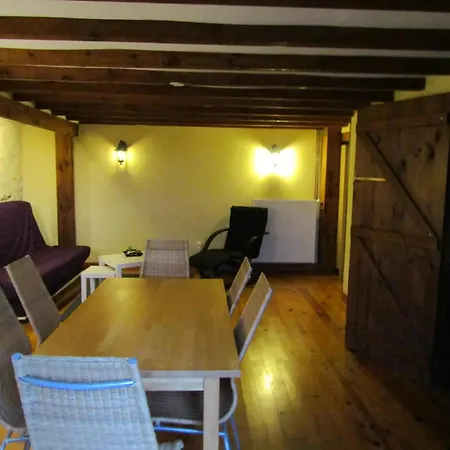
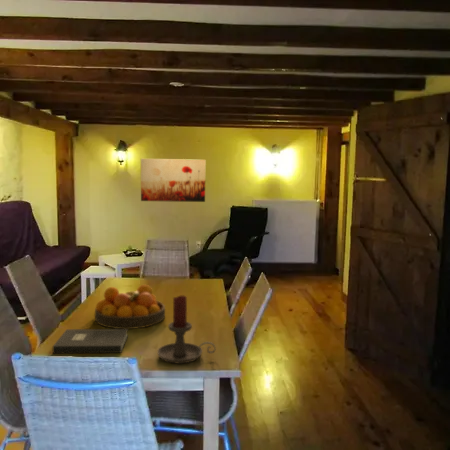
+ candle holder (186, 325)
+ wall art (173, 180)
+ fruit bowl (130, 302)
+ book (92, 340)
